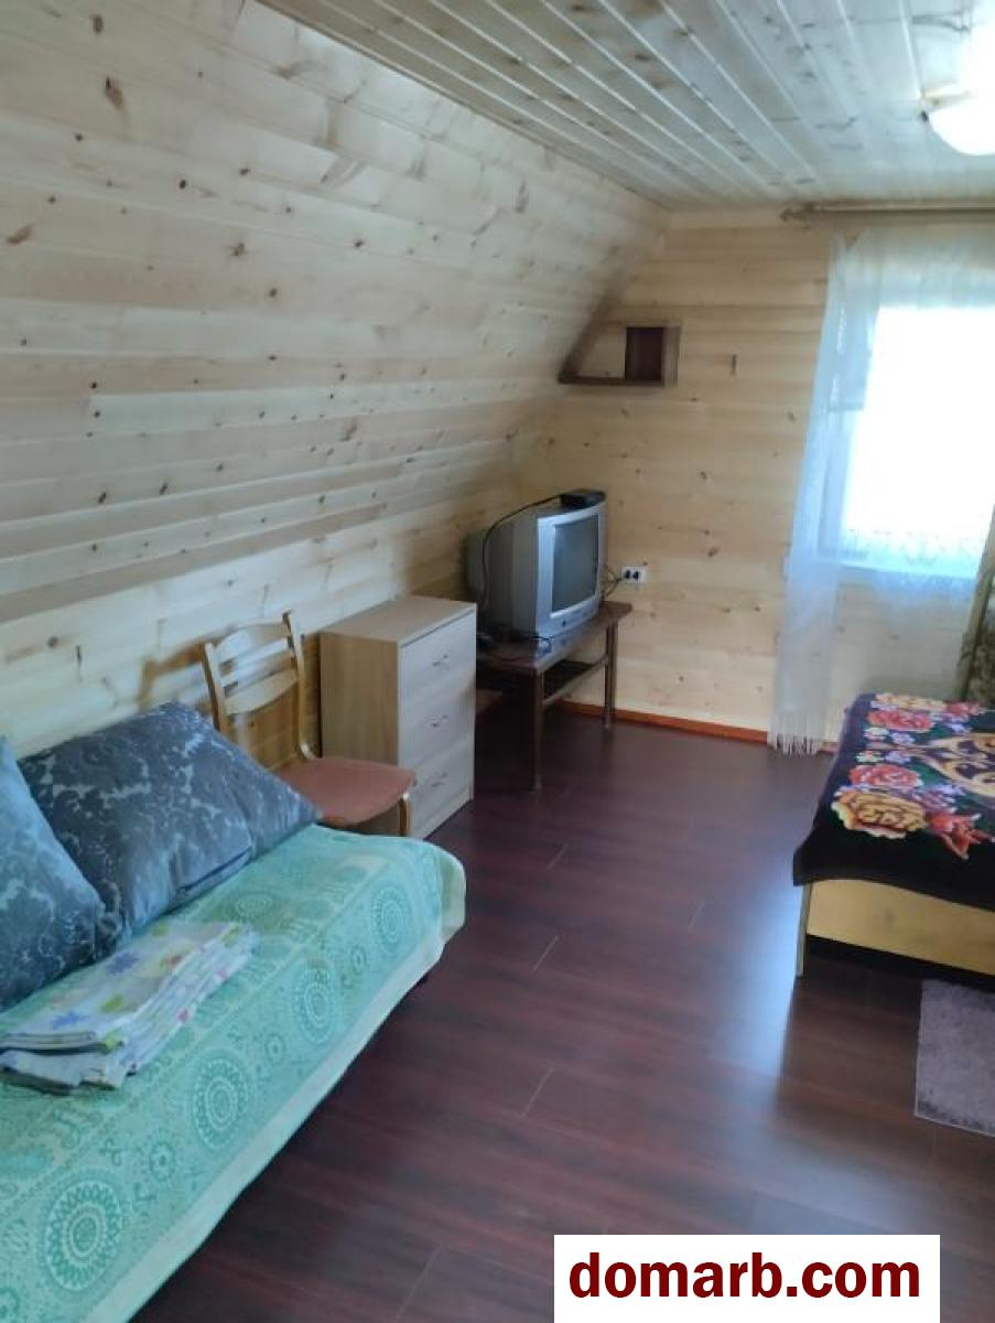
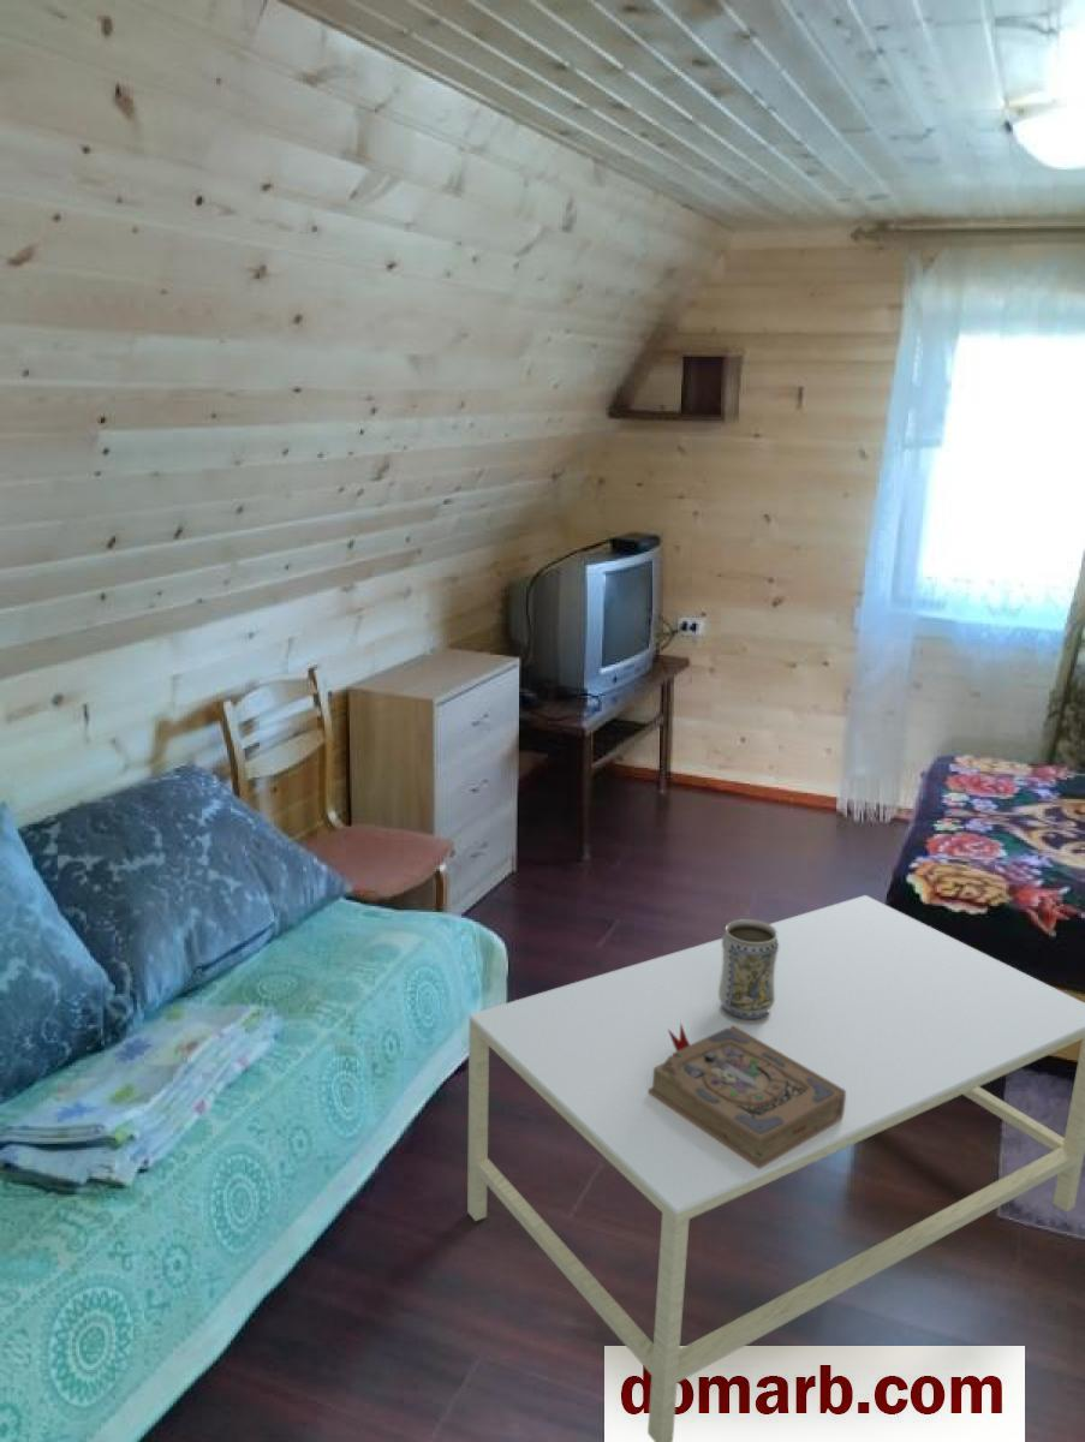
+ vase (747, 970)
+ coffee table (800, 1144)
+ book (737, 1079)
